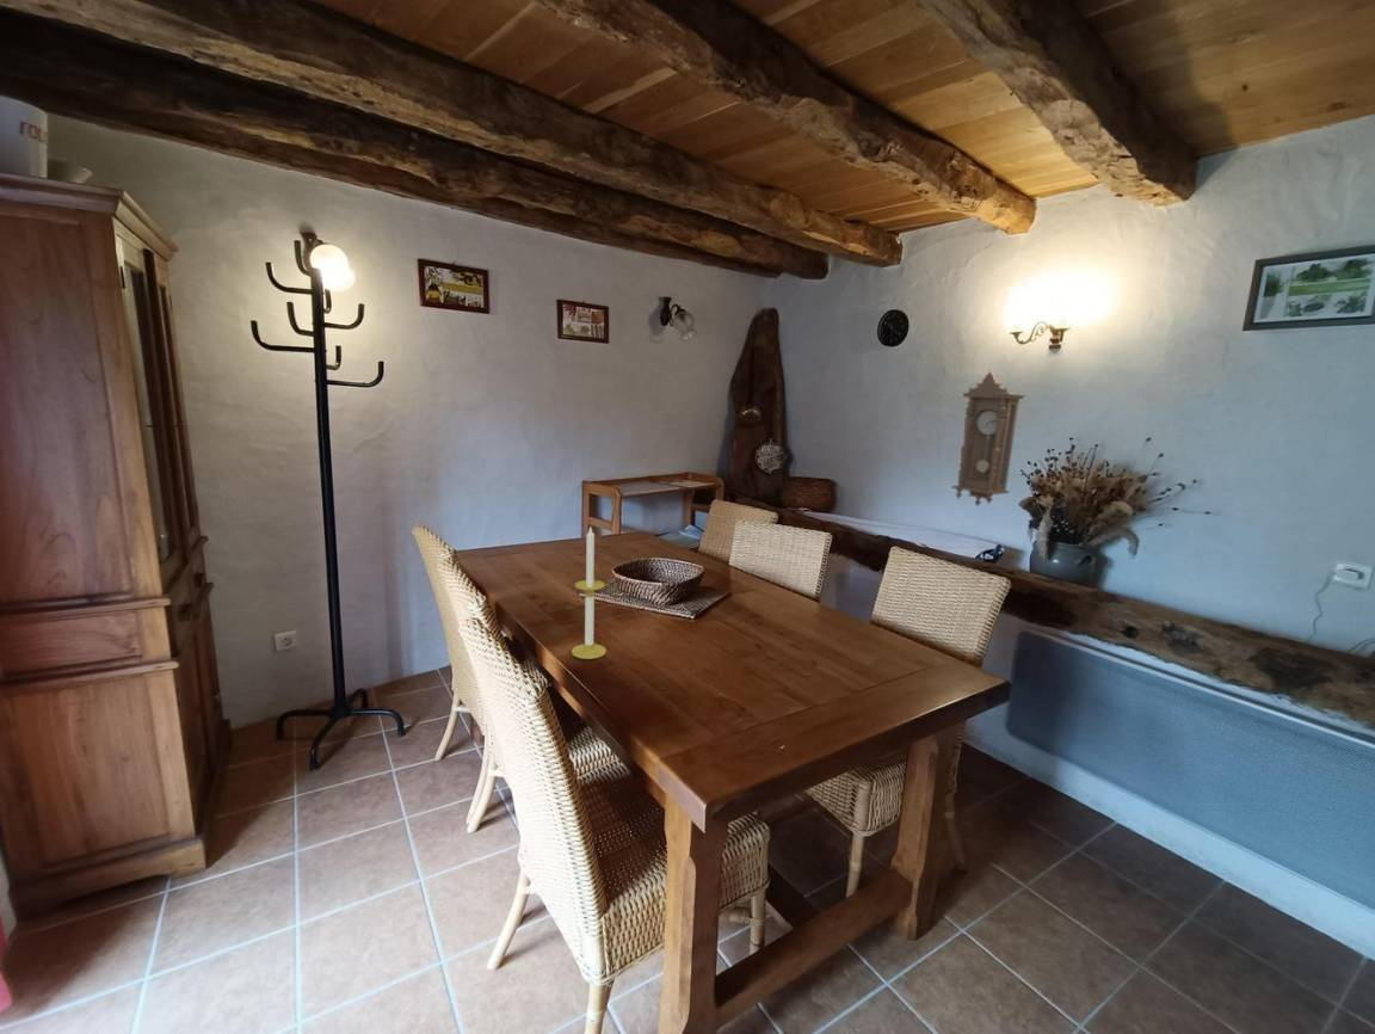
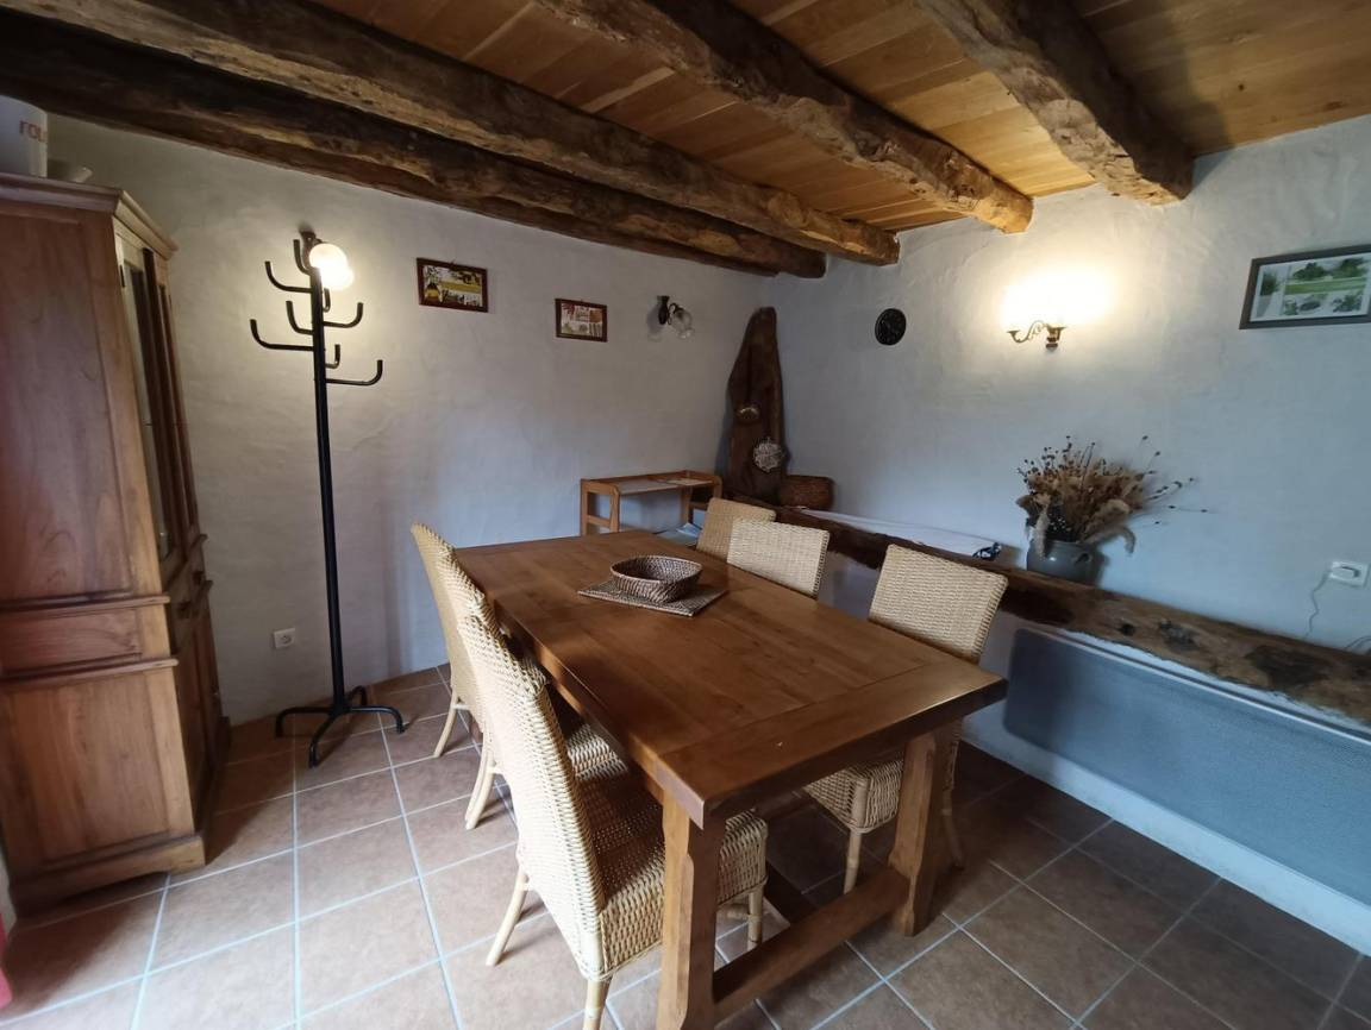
- candle (590, 590)
- pendulum clock (986, 441)
